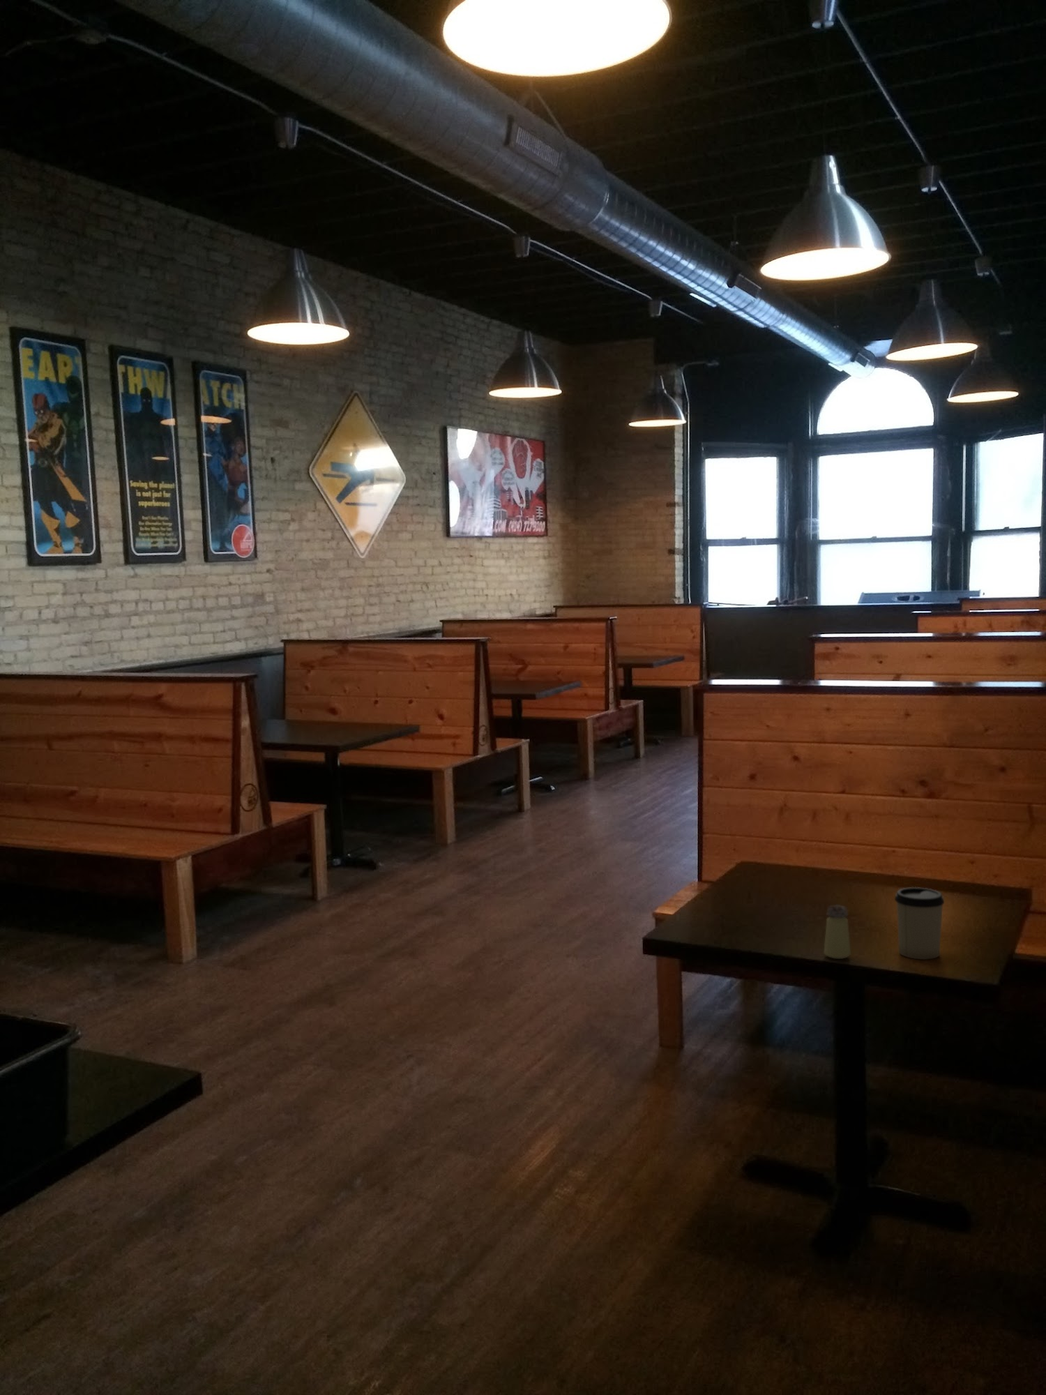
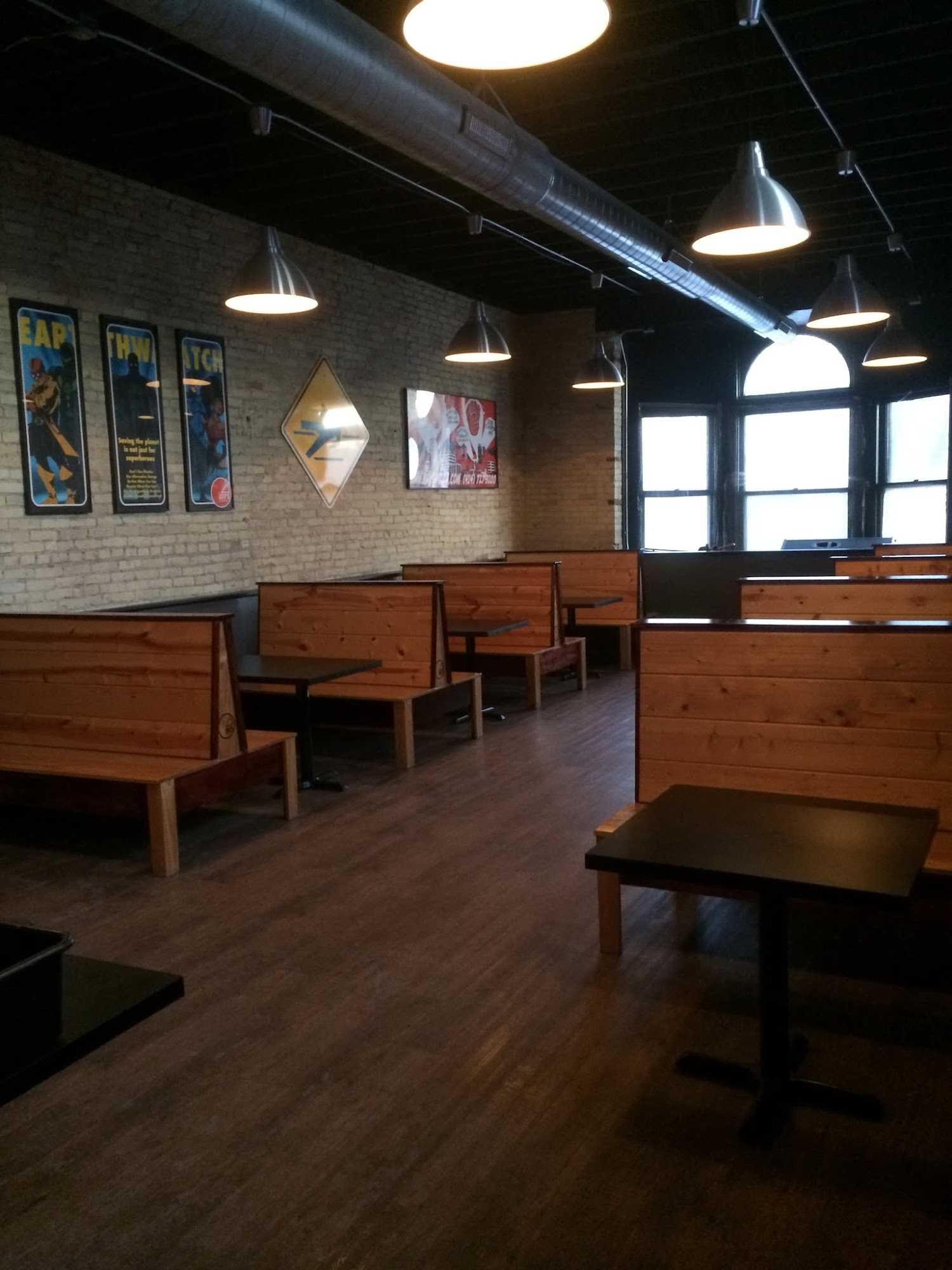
- cup (919, 923)
- saltshaker (837, 930)
